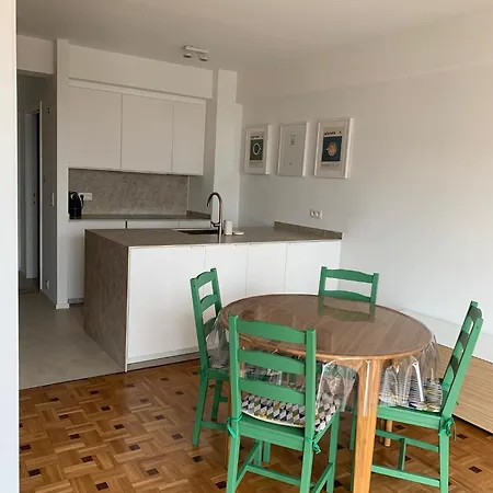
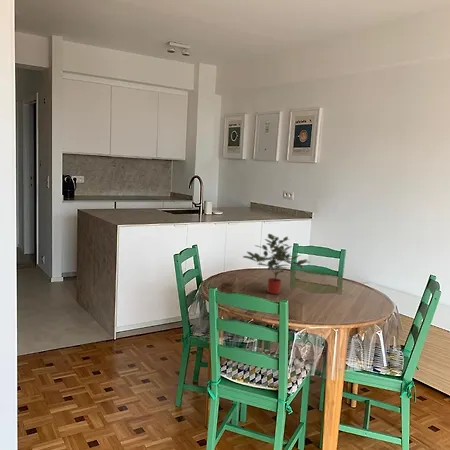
+ potted plant (277, 262)
